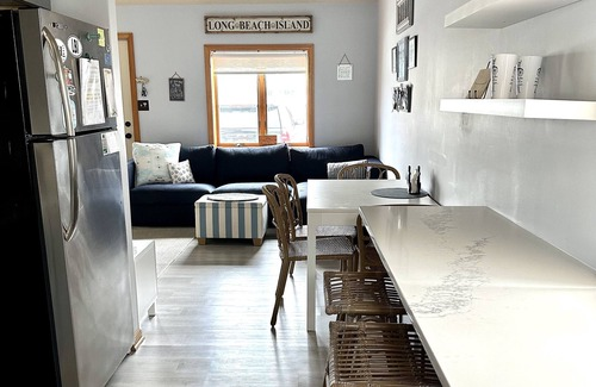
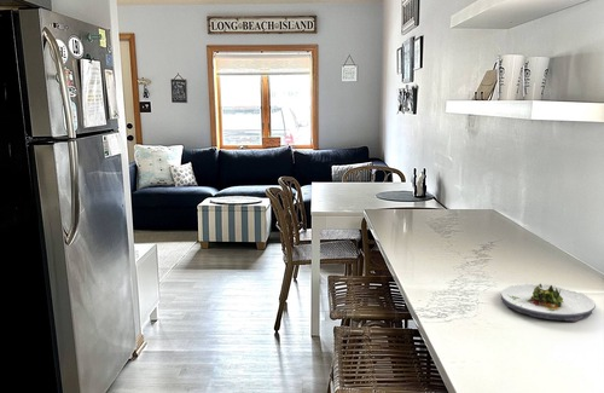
+ salad plate (546, 295)
